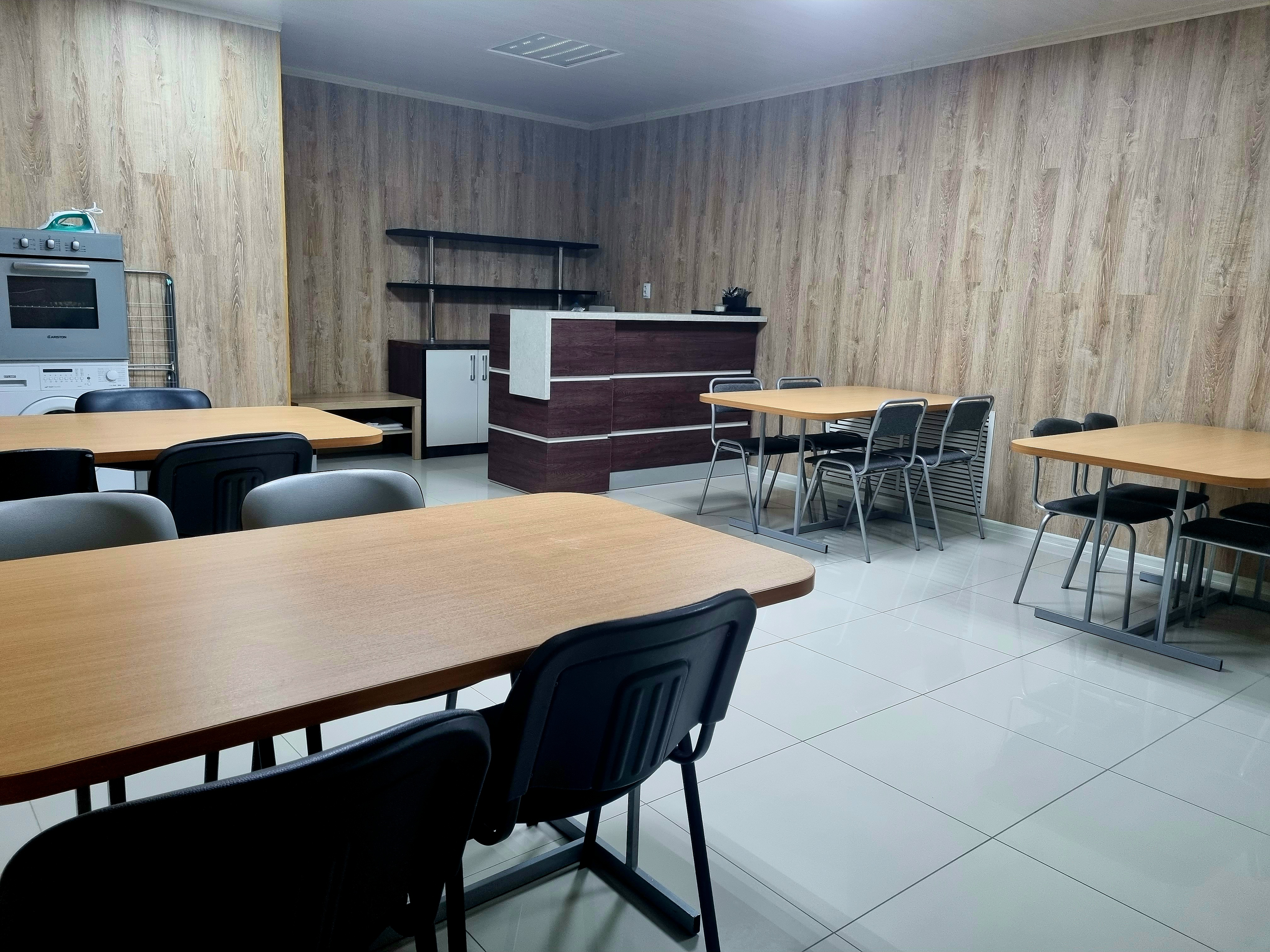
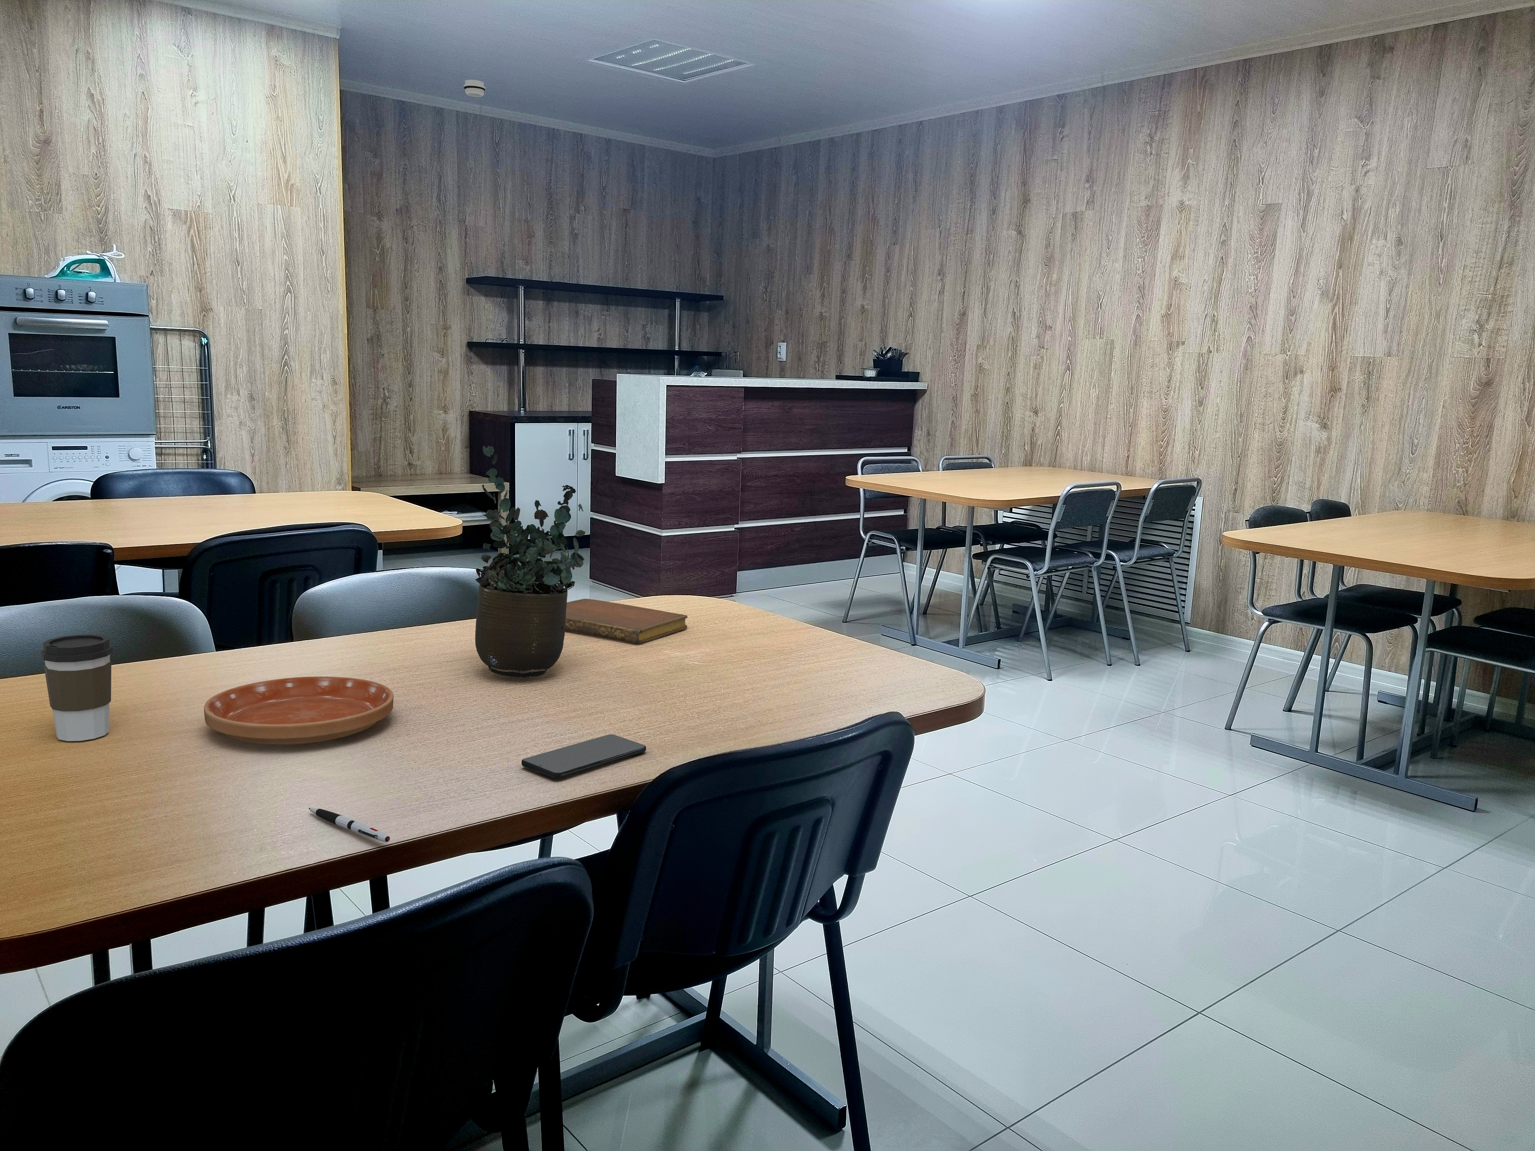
+ smoke detector (474, 88)
+ potted plant (523, 562)
+ saucer (302, 711)
+ coffee cup (80, 688)
+ notebook (609, 619)
+ smartphone (585, 756)
+ pen (346, 823)
